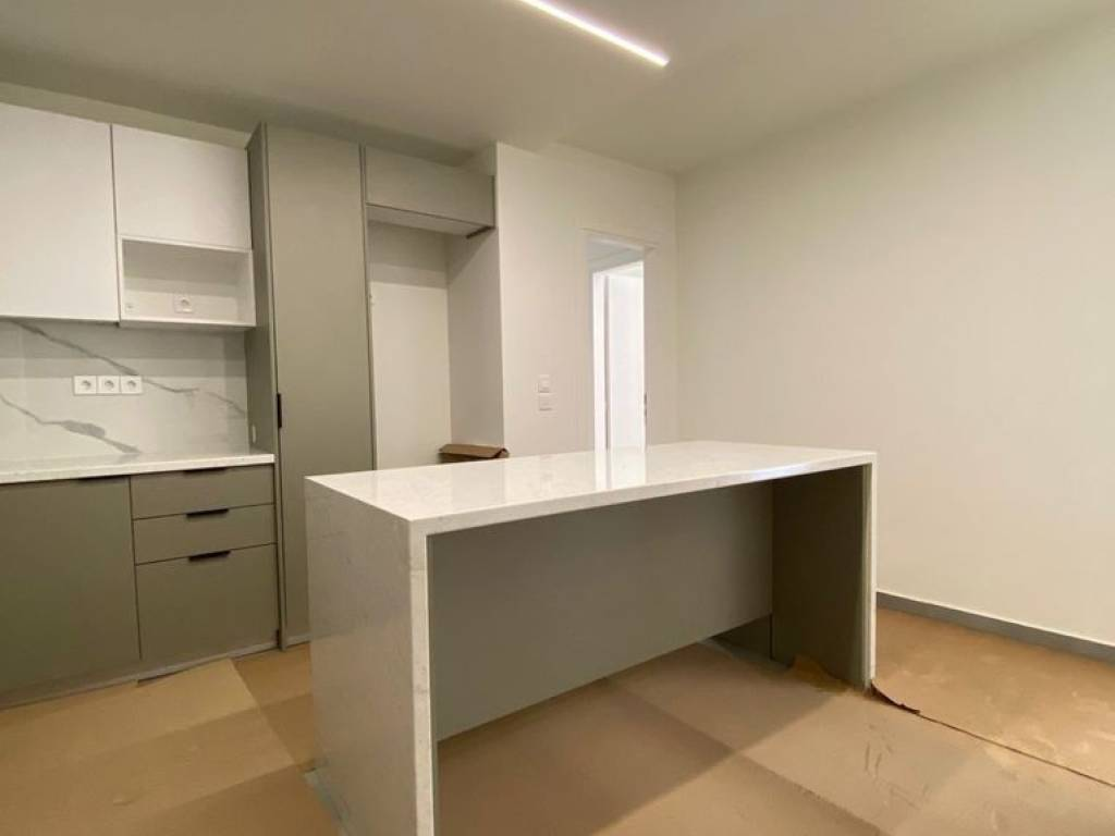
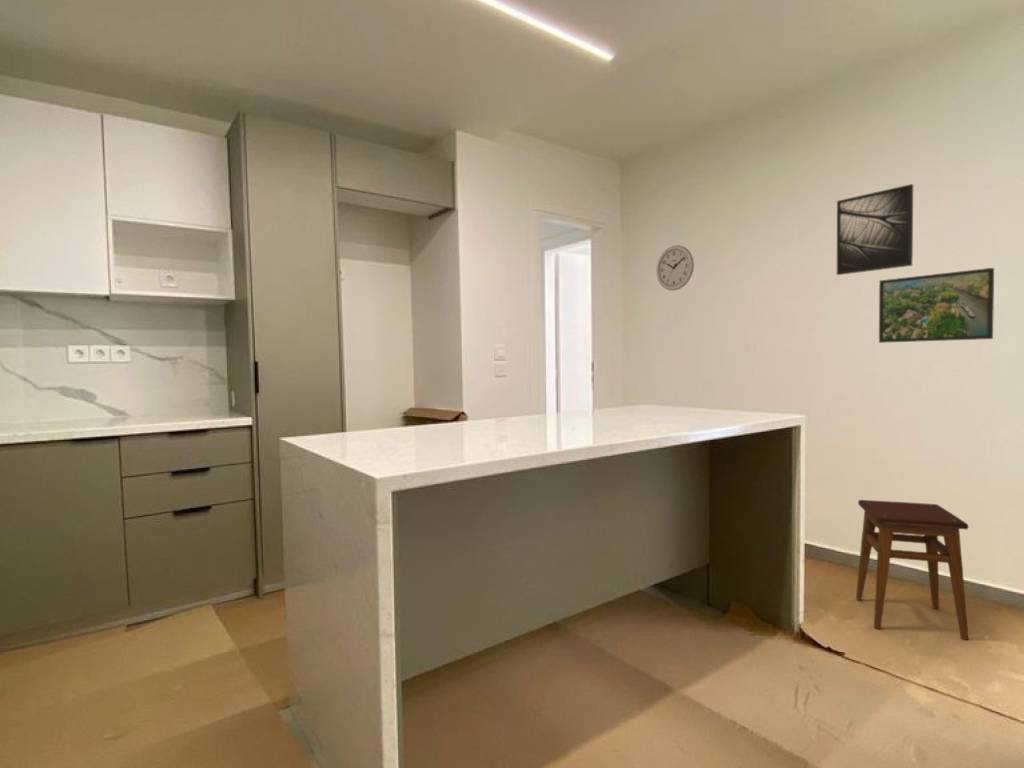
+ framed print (932, 307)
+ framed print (873, 231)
+ wall clock (673, 267)
+ stool (909, 559)
